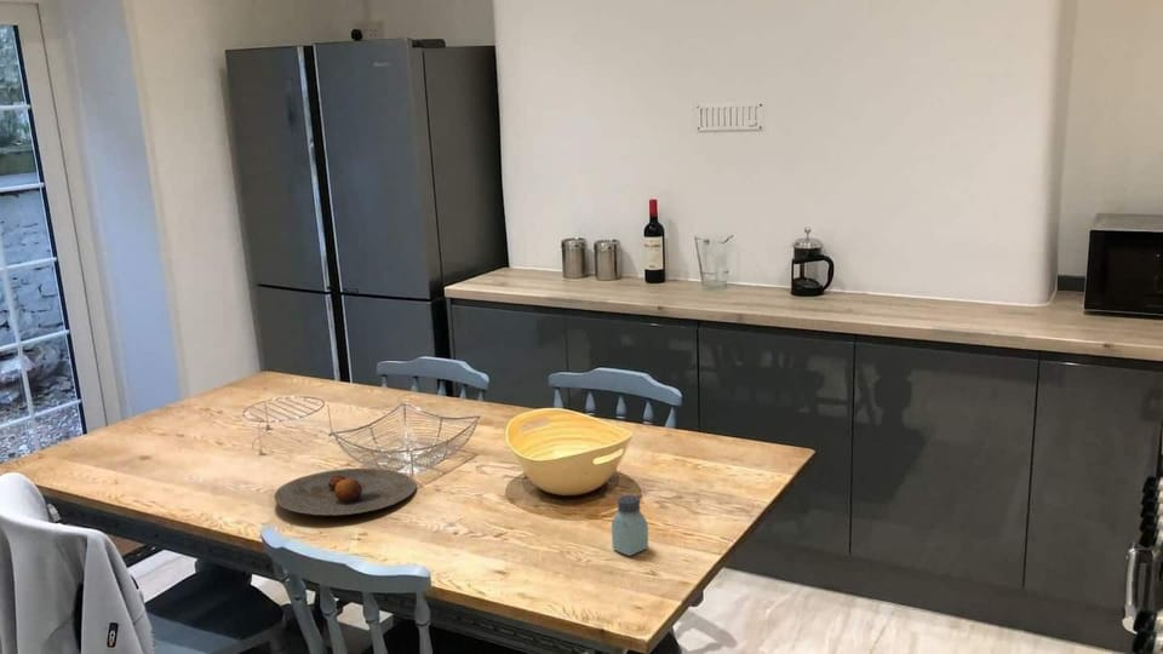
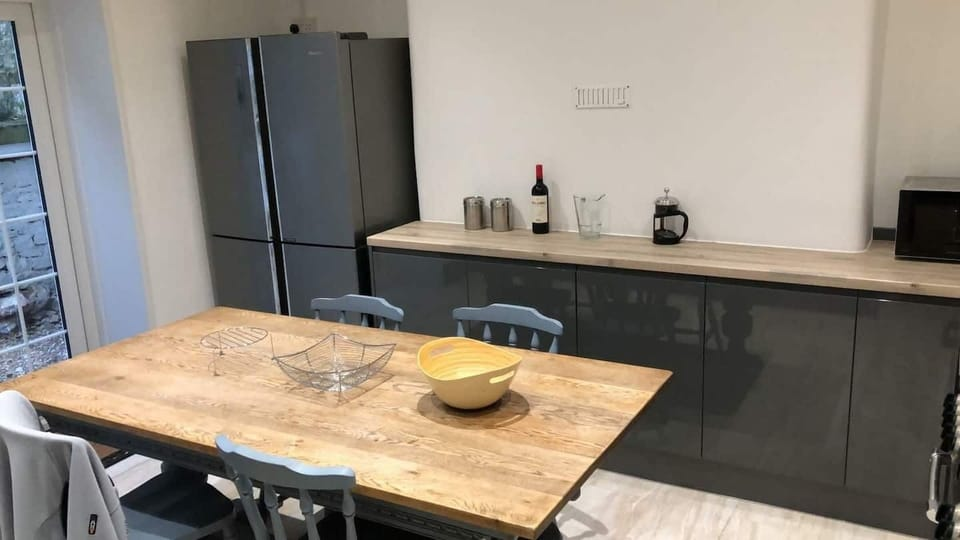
- plate (345, 484)
- saltshaker (629, 523)
